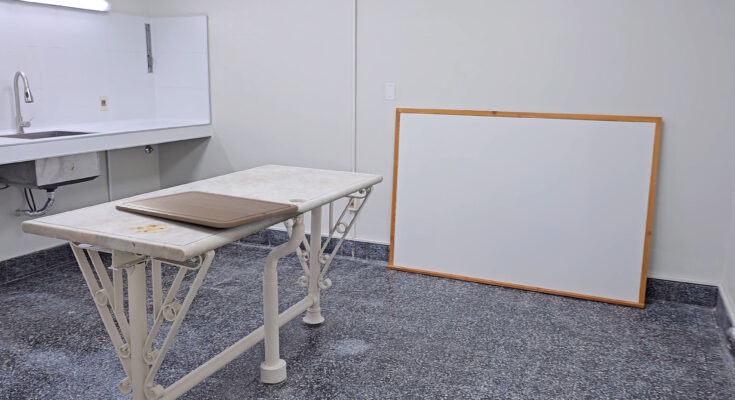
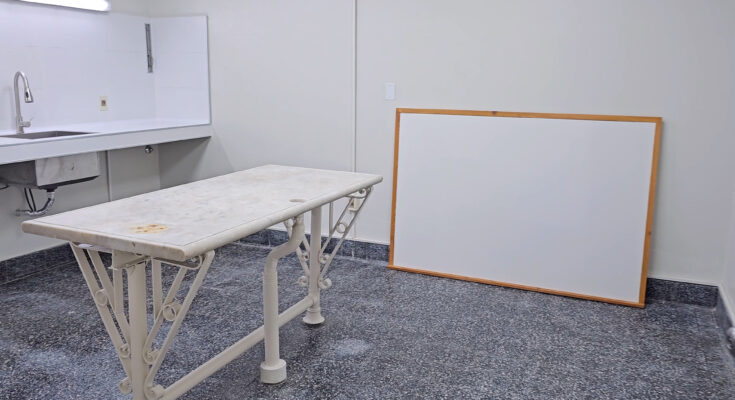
- chopping board (207, 206)
